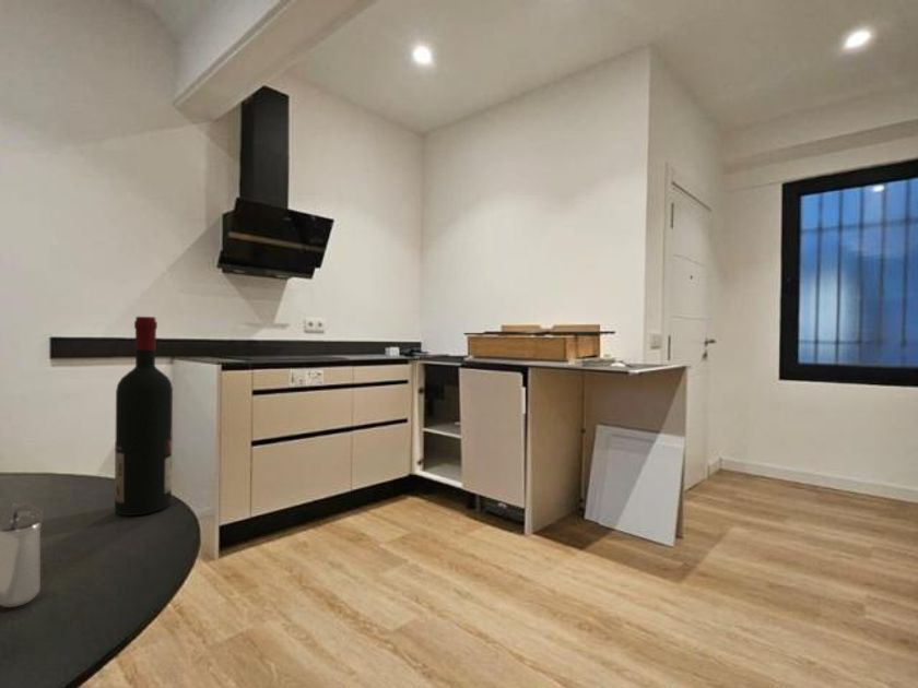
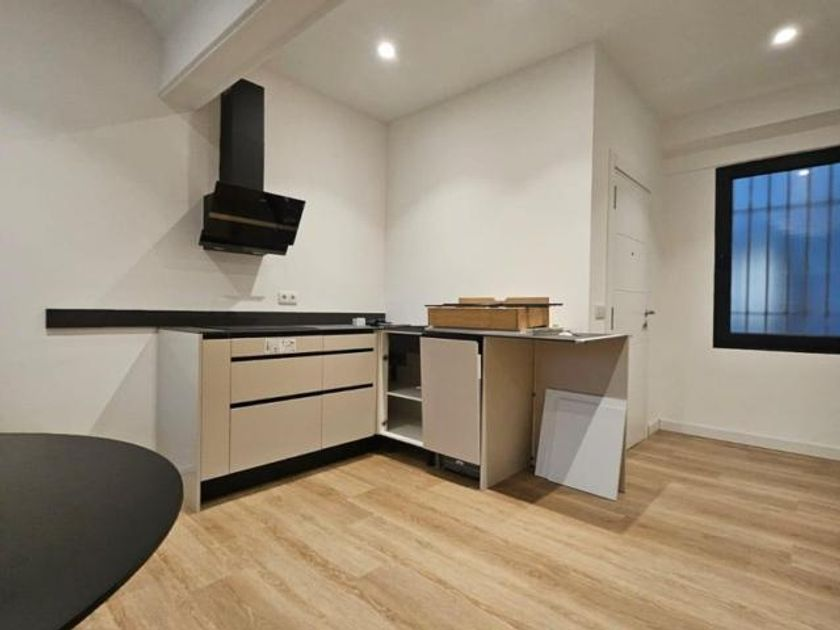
- shaker (19, 553)
- alcohol (144, 412)
